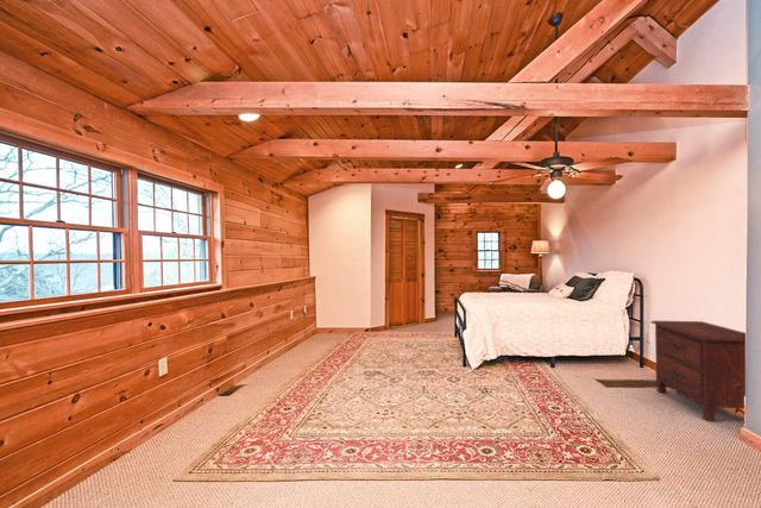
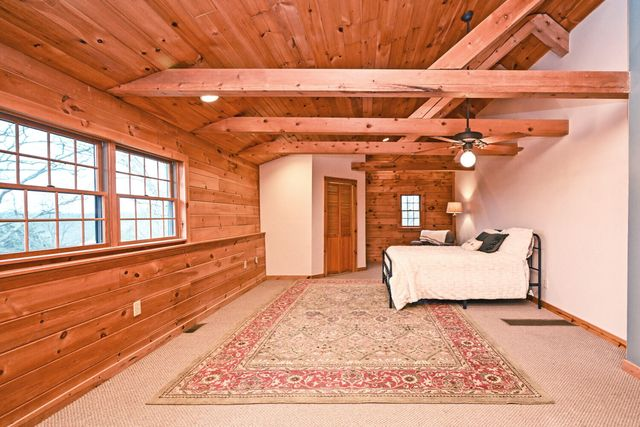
- nightstand (703, 366)
